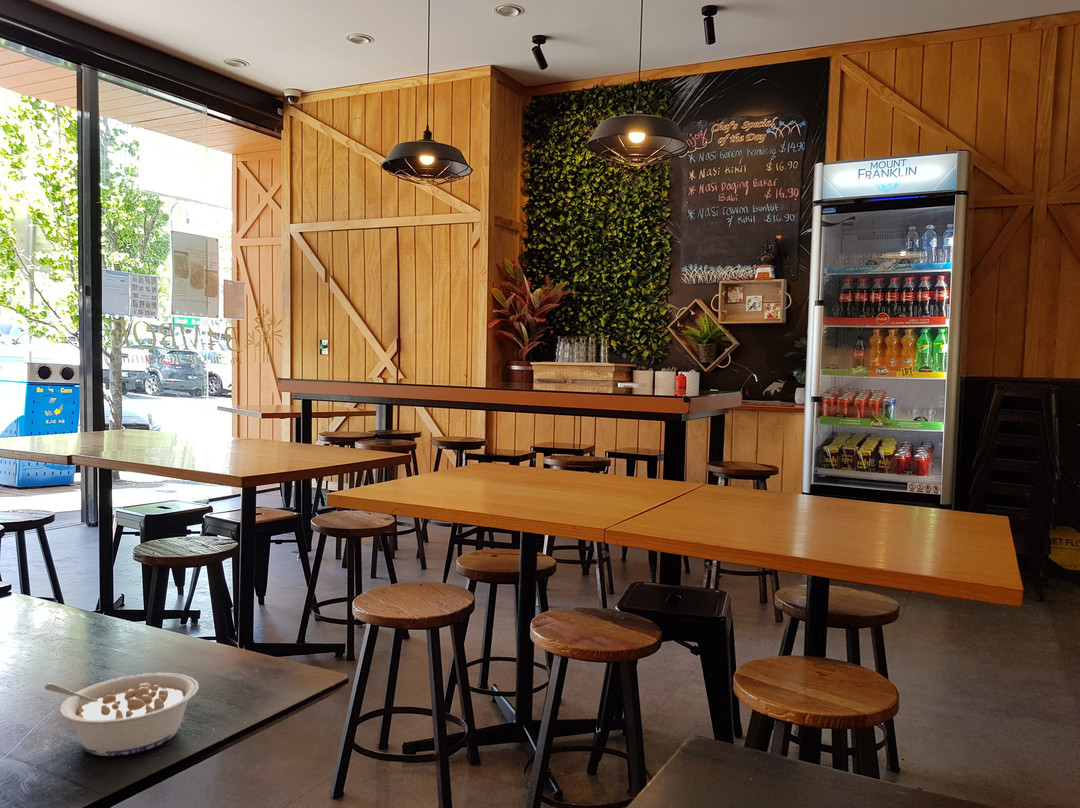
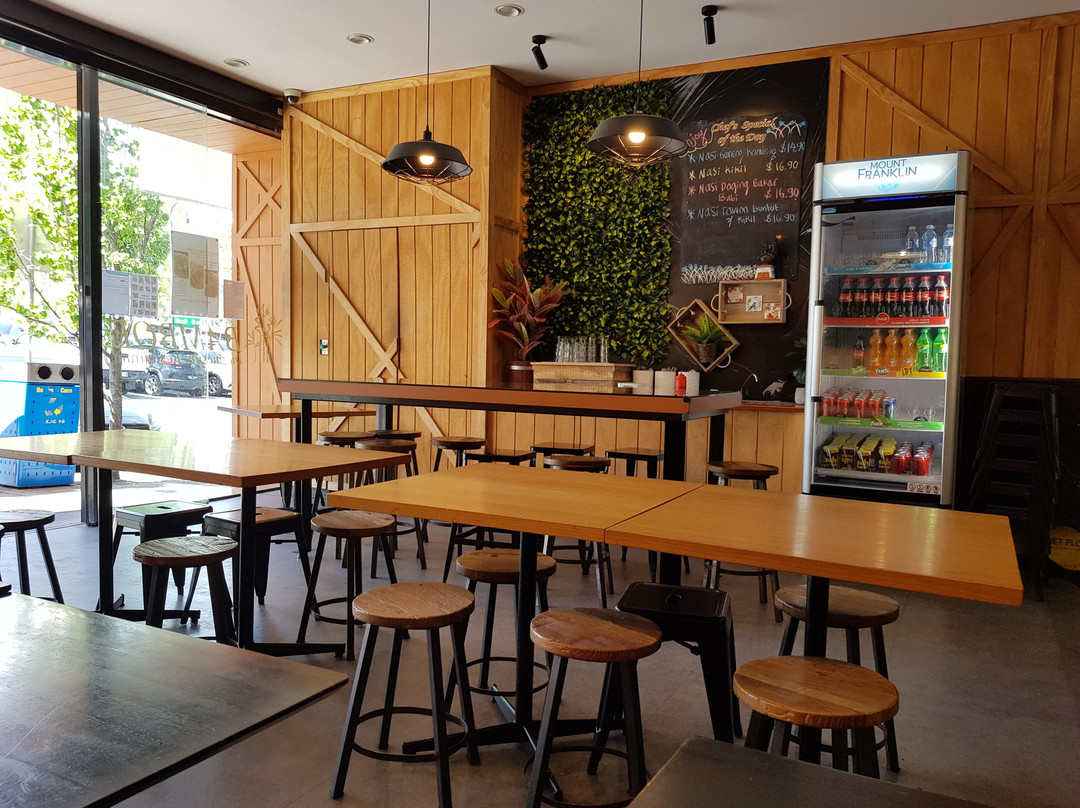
- legume (126, 713)
